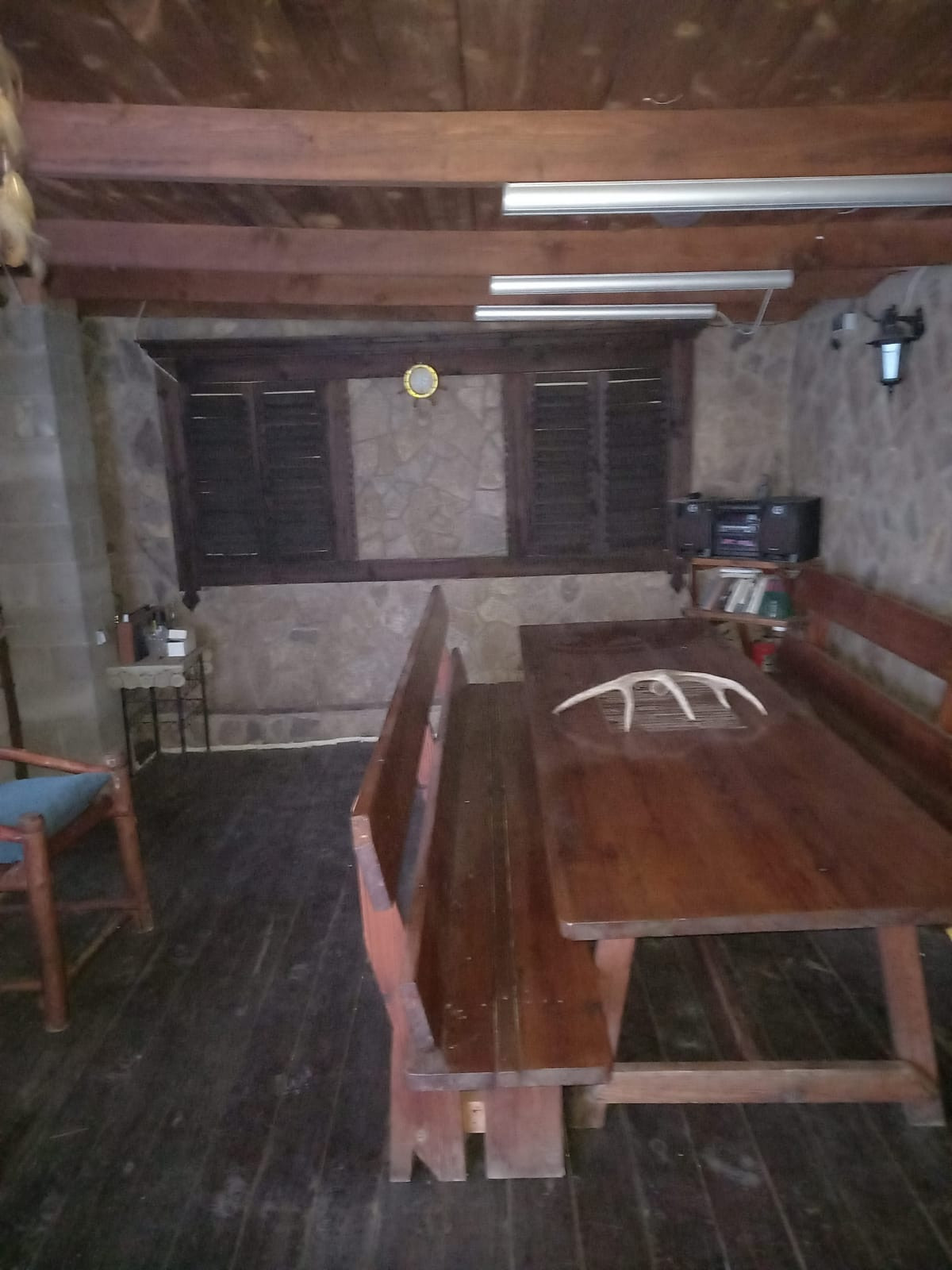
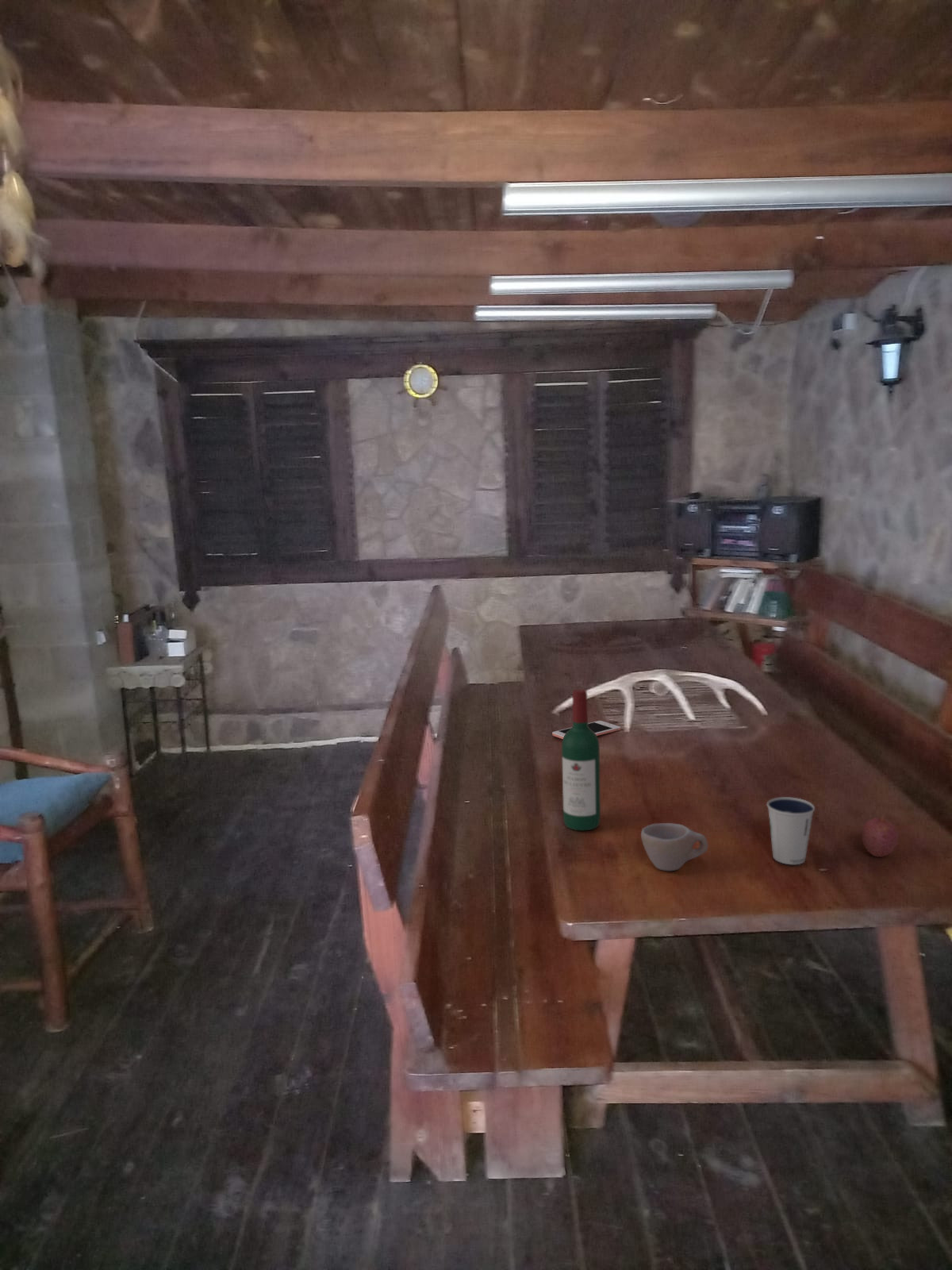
+ wine bottle (581, 758)
+ fruit (879, 836)
+ cup (674, 848)
+ cell phone (589, 728)
+ dixie cup (789, 832)
